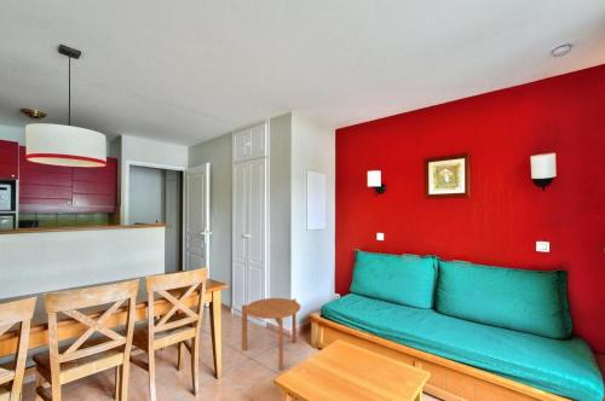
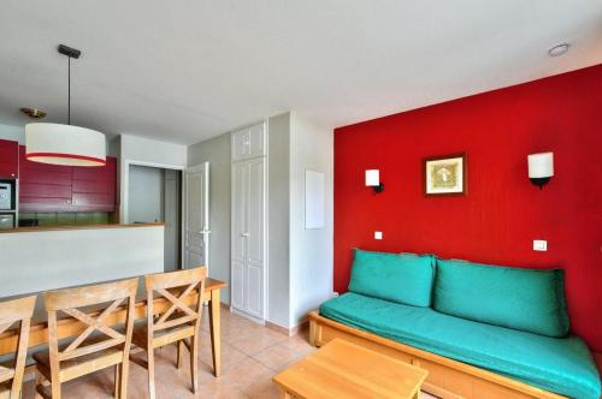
- side table (278, 325)
